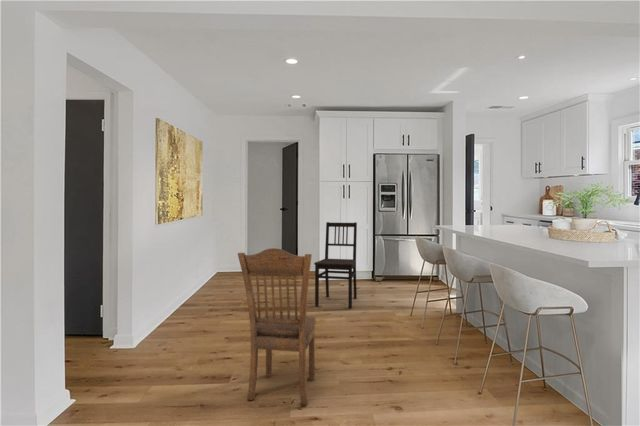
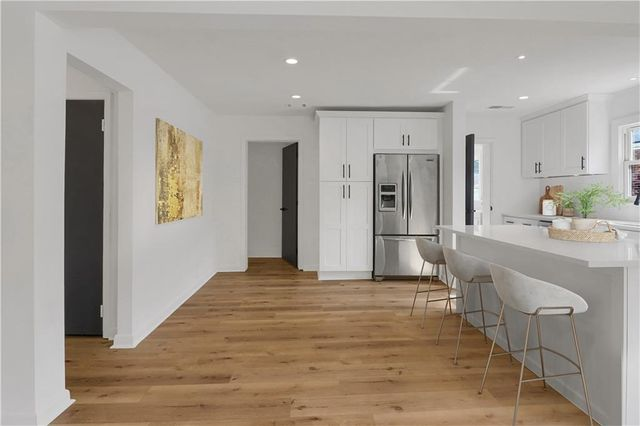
- dining chair (337, 262)
- dining chair (283, 317)
